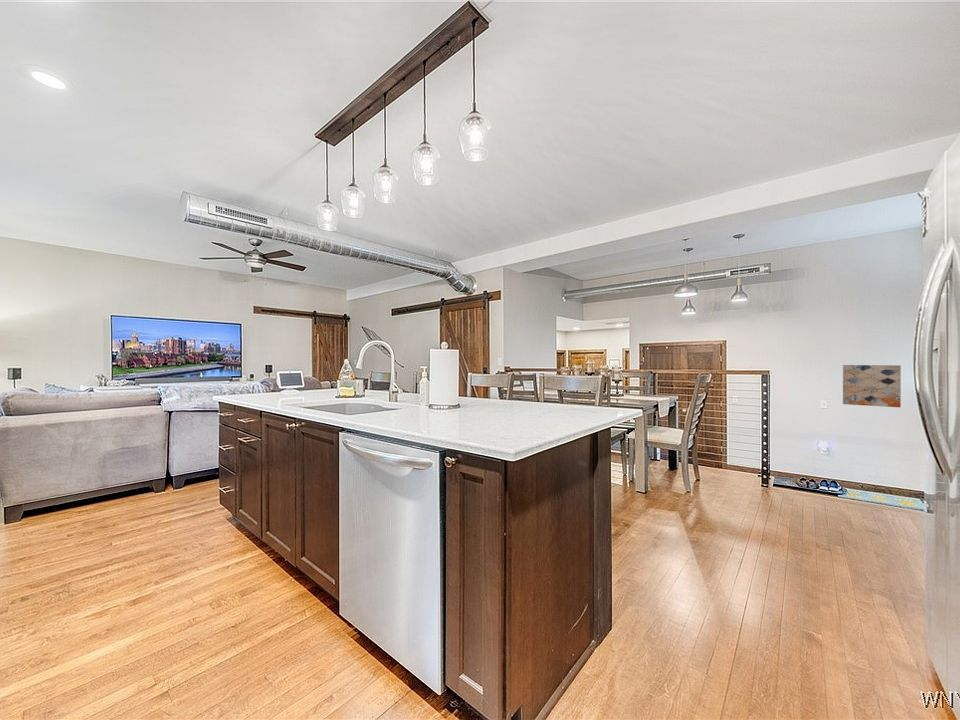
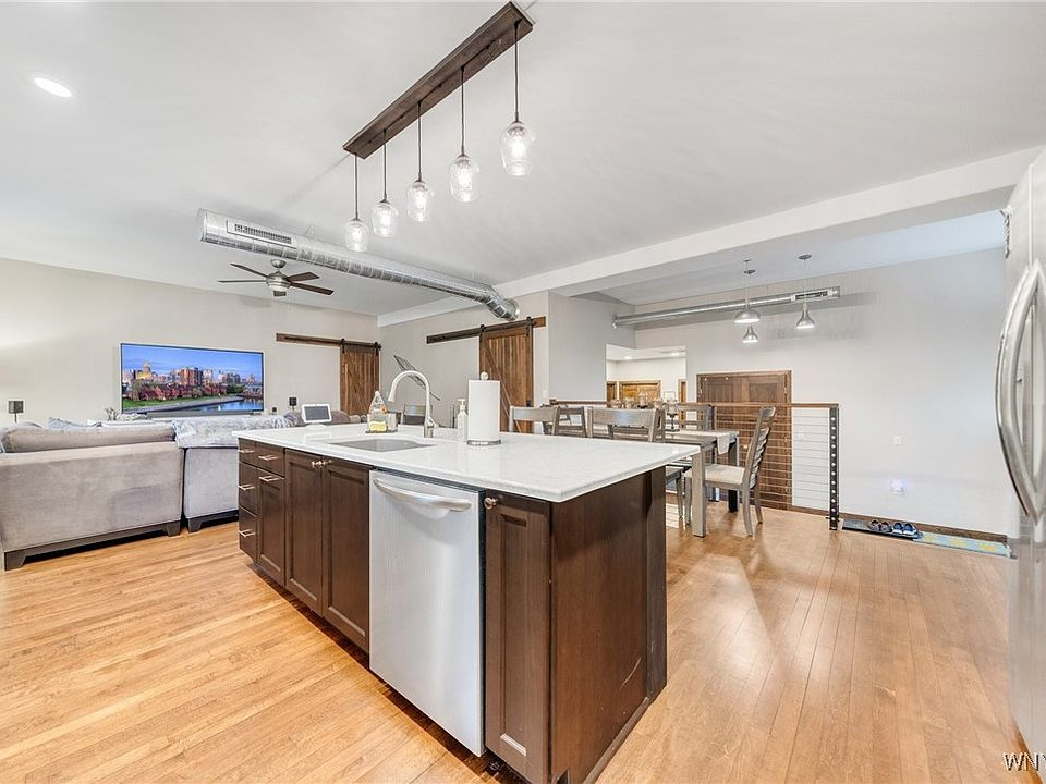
- wall art (870, 385)
